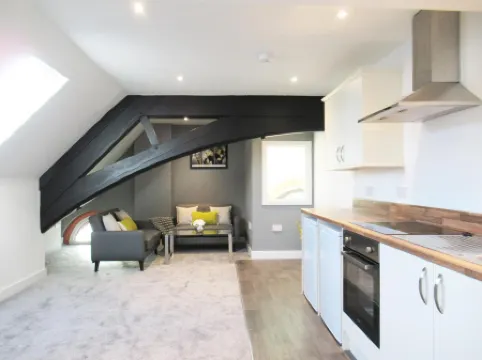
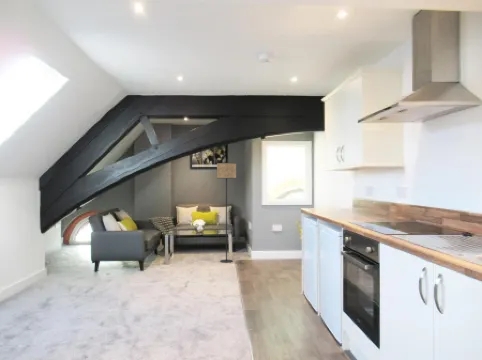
+ floor lamp (226, 212)
